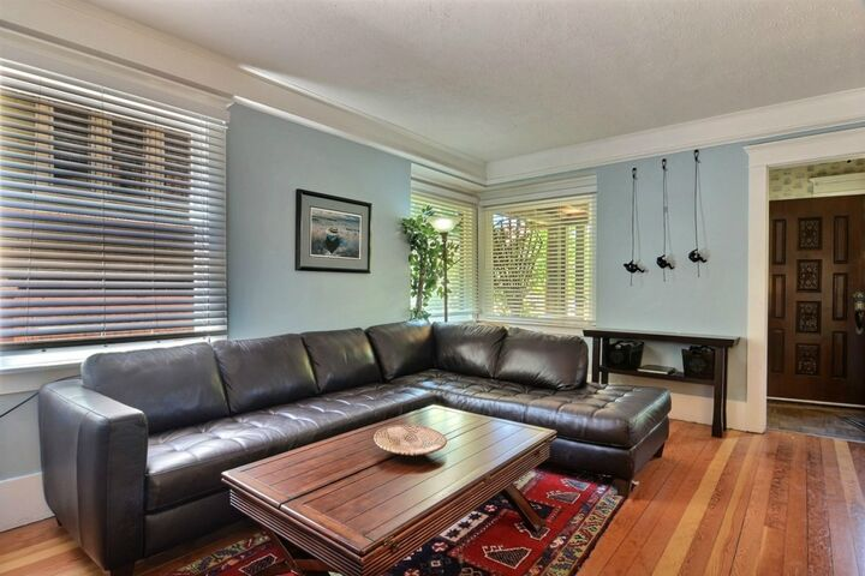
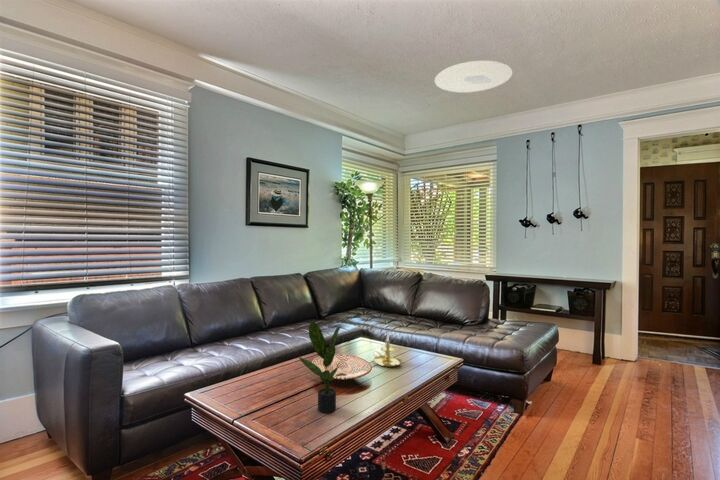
+ candle holder (385, 347)
+ ceiling light (472, 74)
+ potted plant (318, 367)
